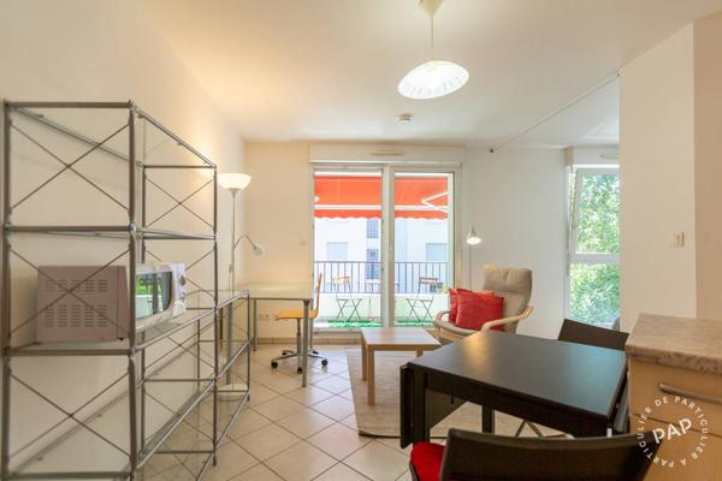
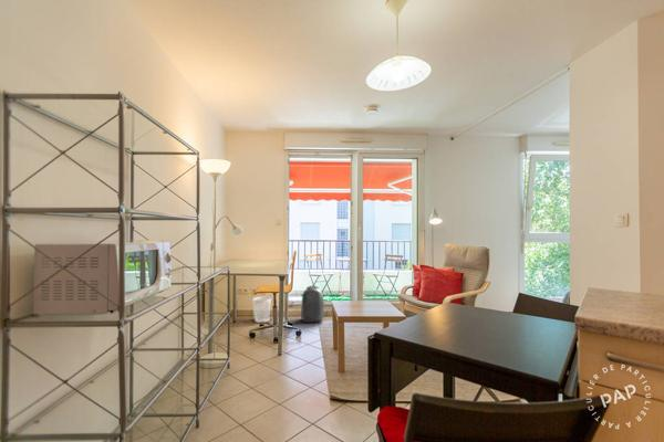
+ wastebasket (261, 309)
+ backpack (312, 303)
